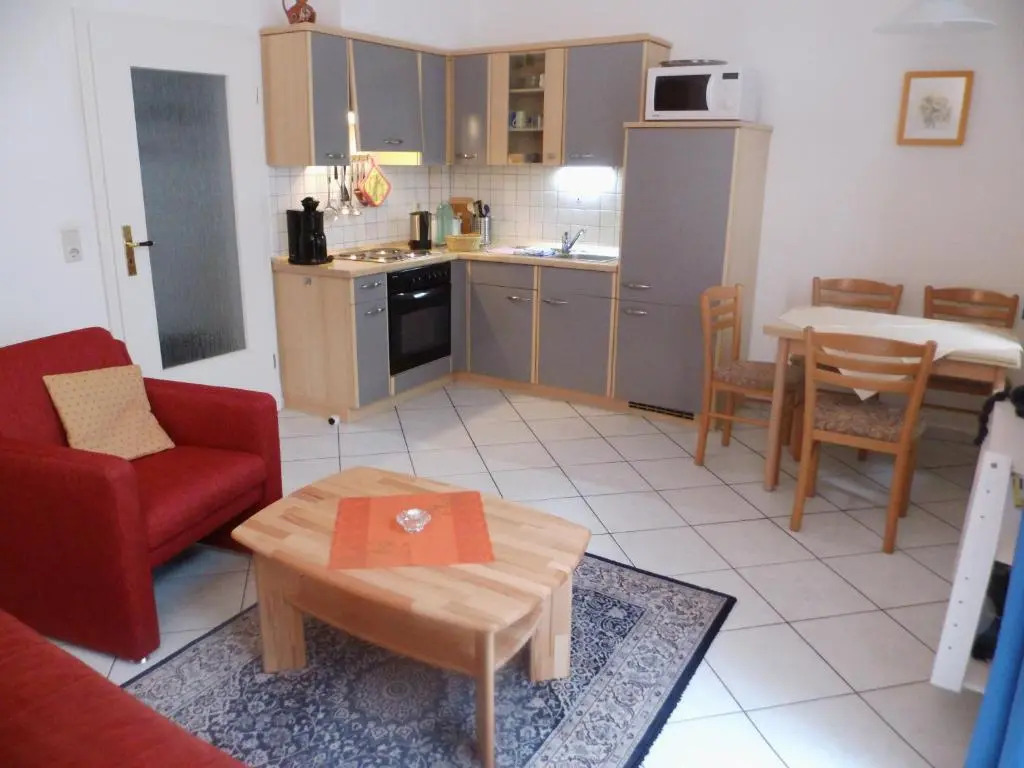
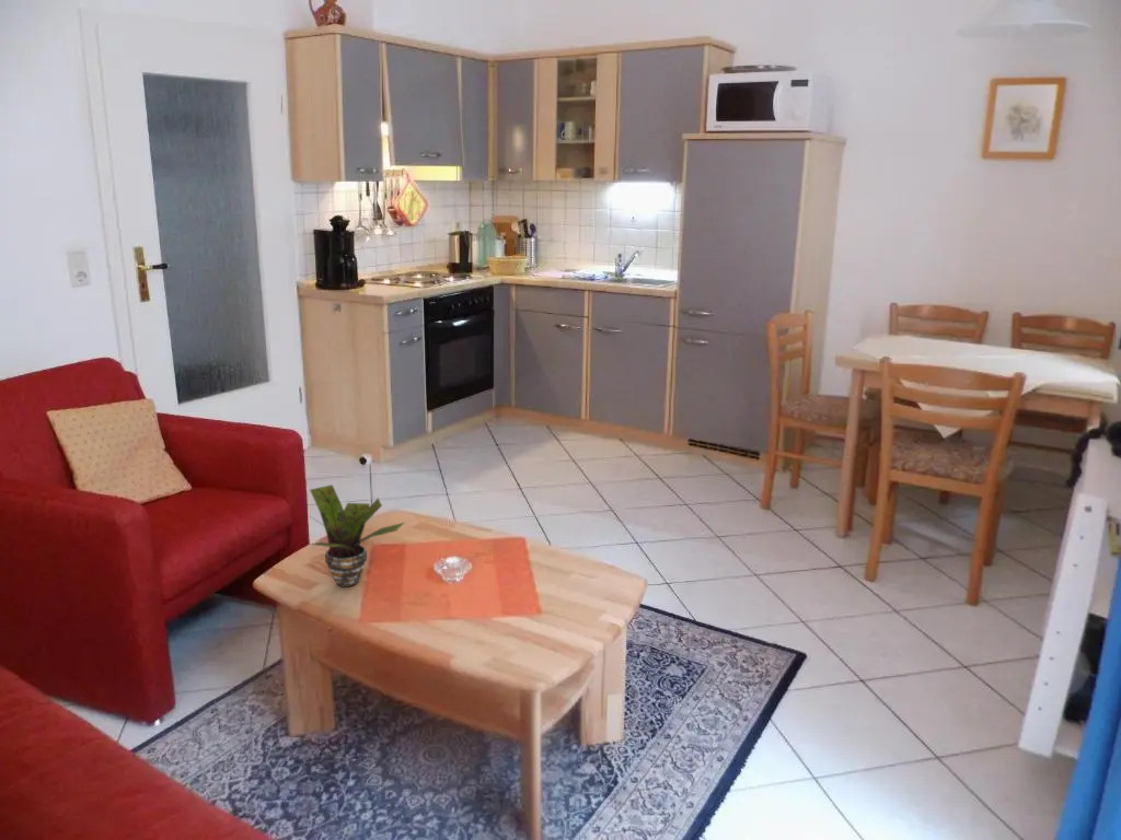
+ potted plant (343, 540)
